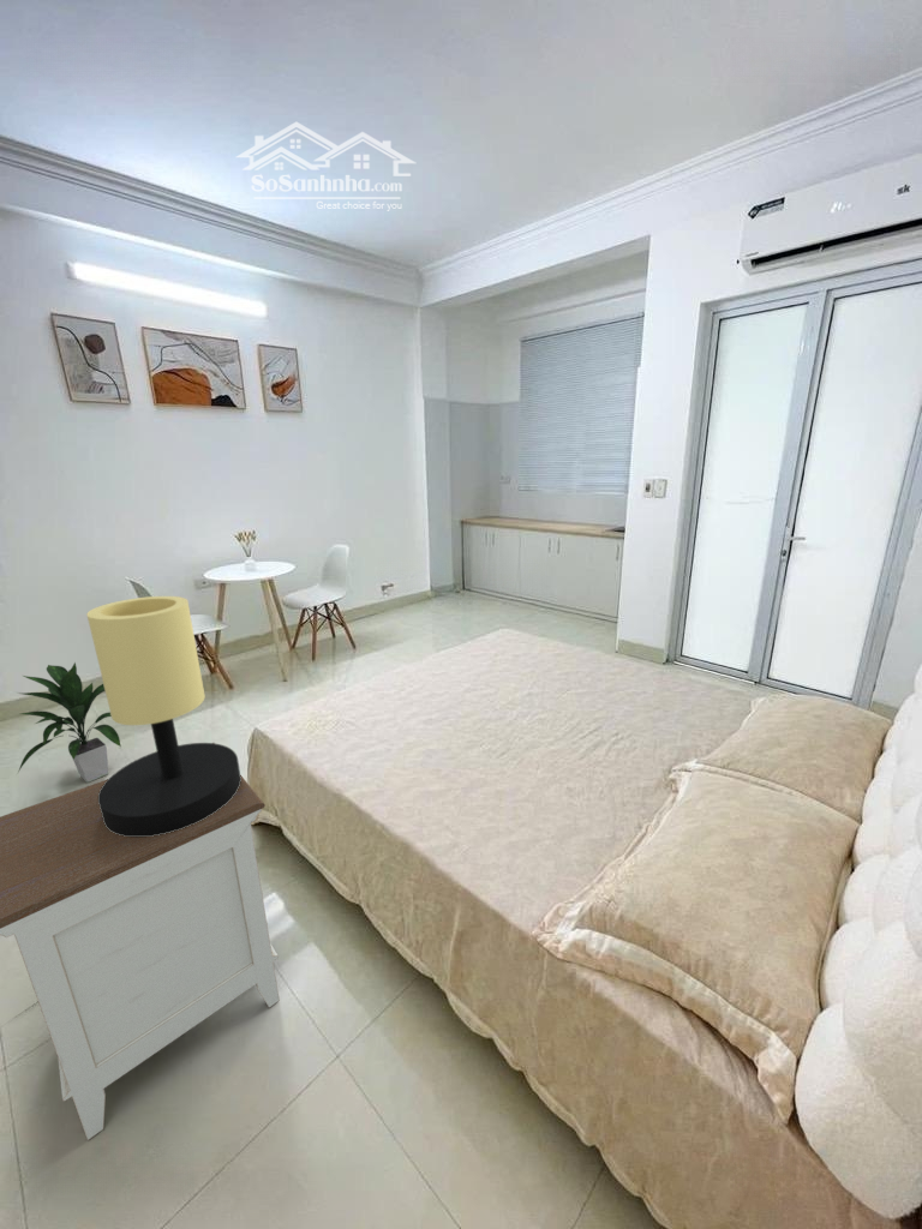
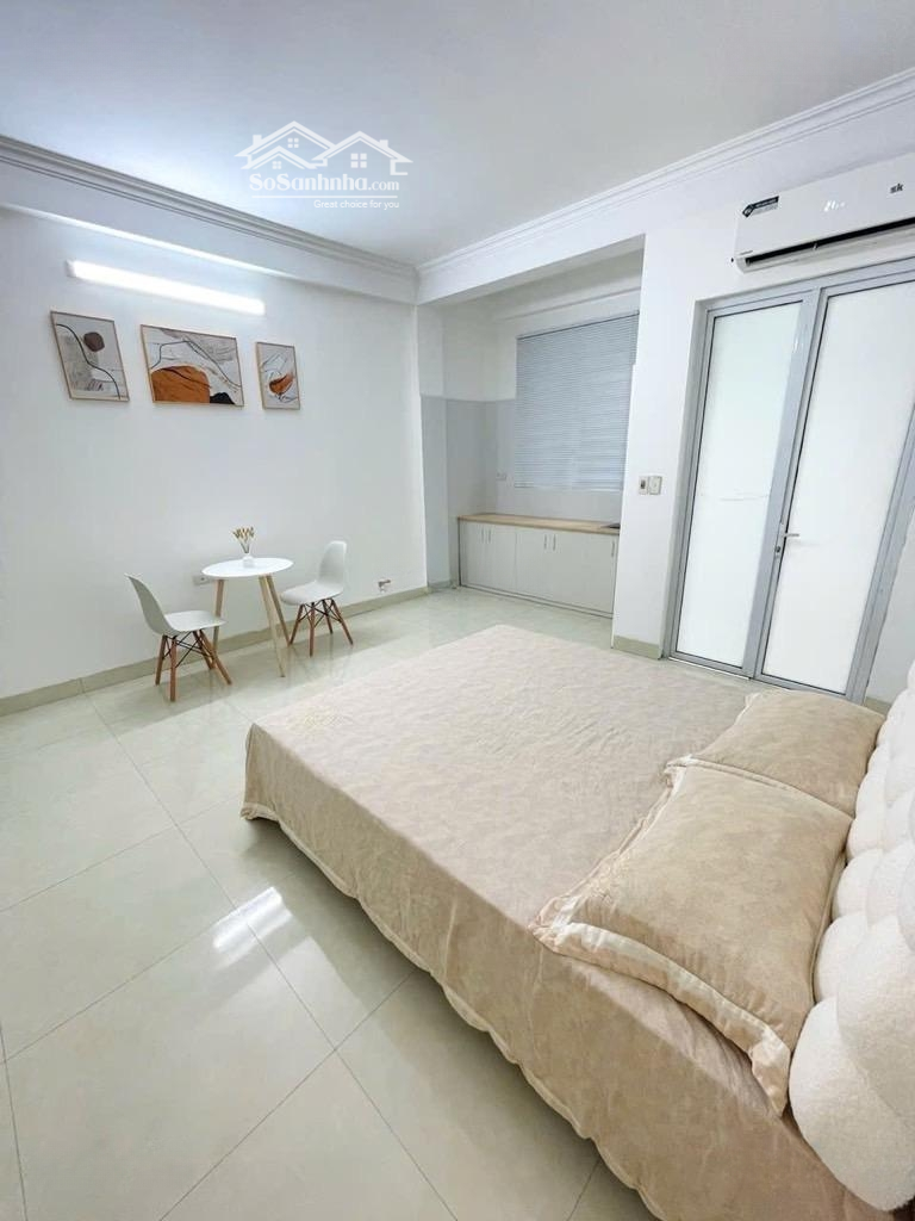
- indoor plant (74, 720)
- table lamp (157, 705)
- nightstand (151, 913)
